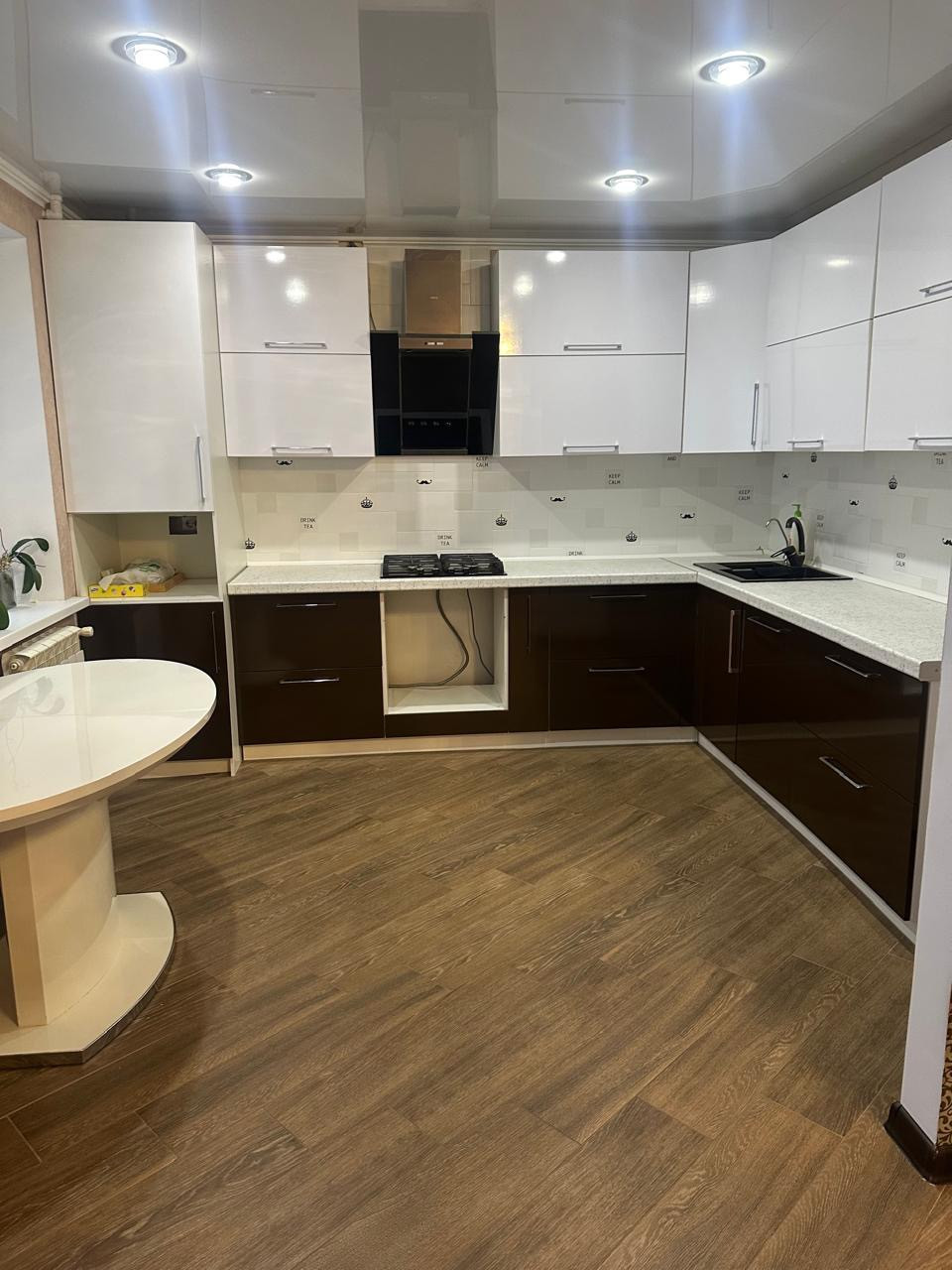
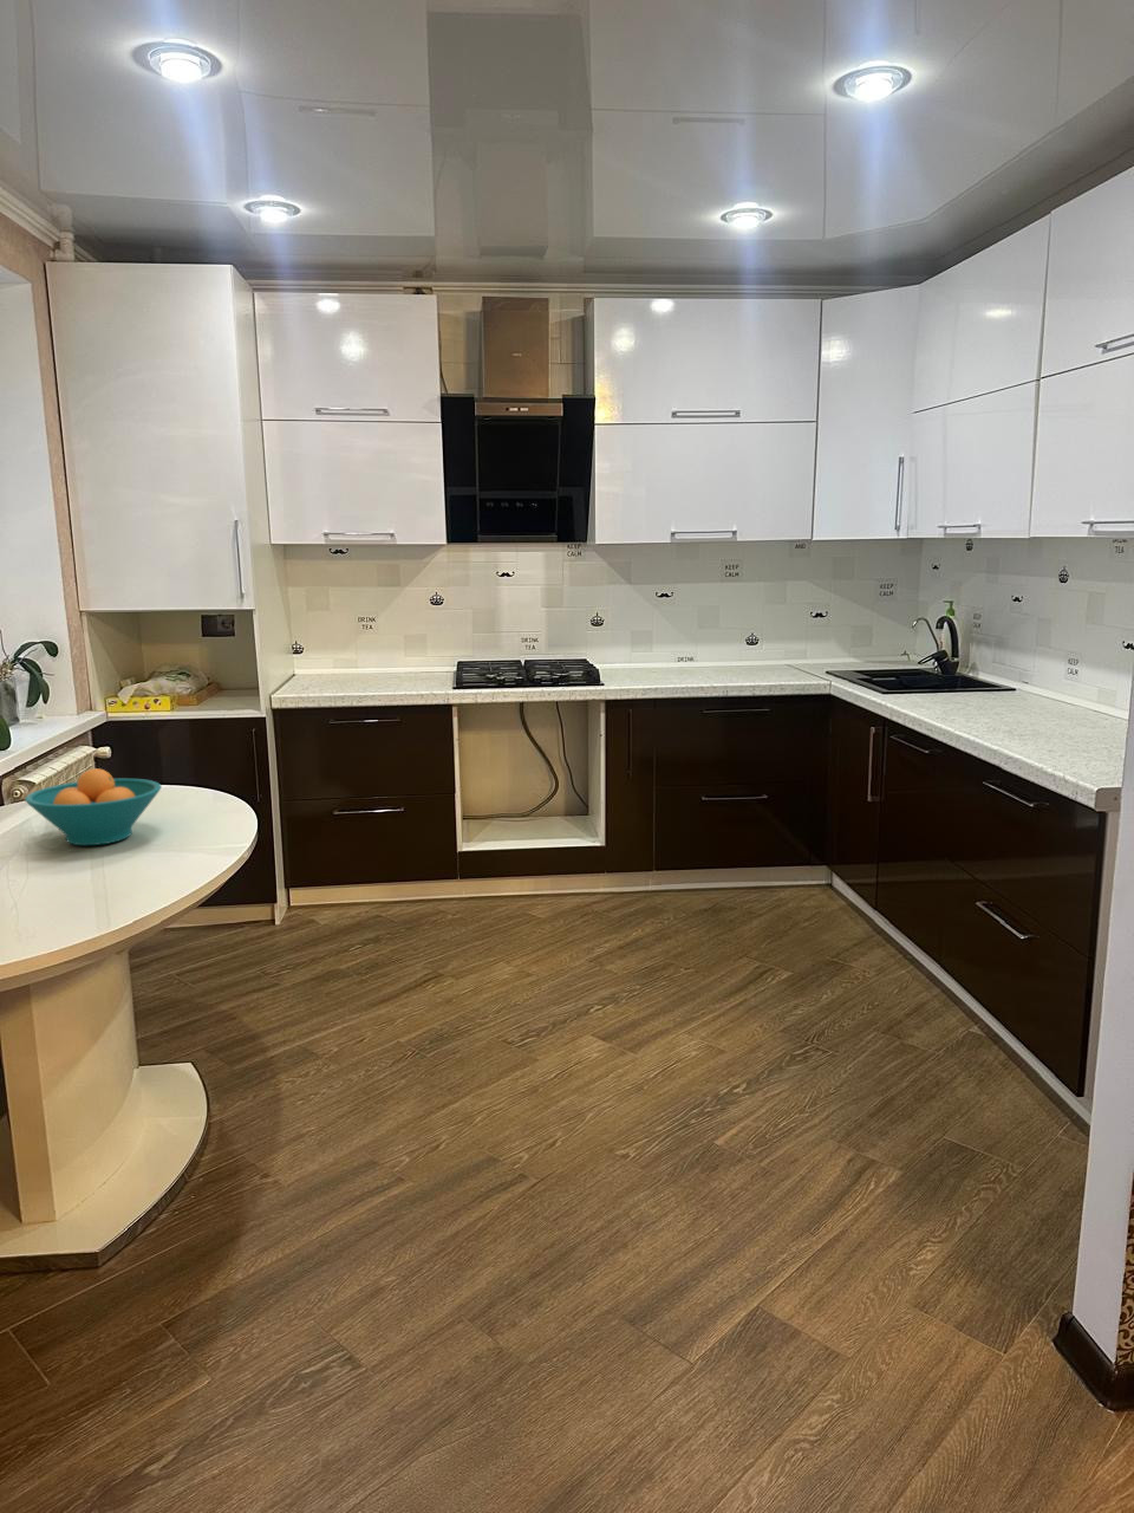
+ fruit bowl (95, 804)
